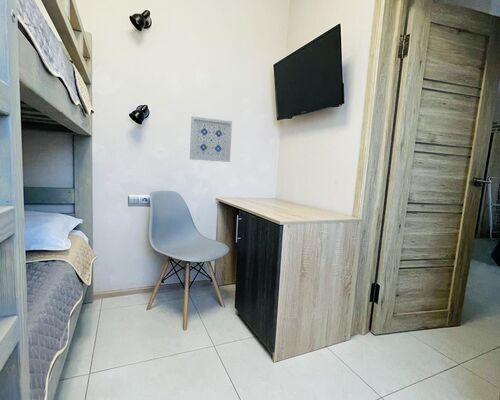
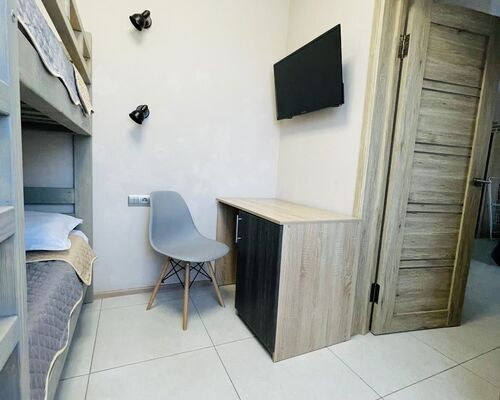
- wall art (211, 140)
